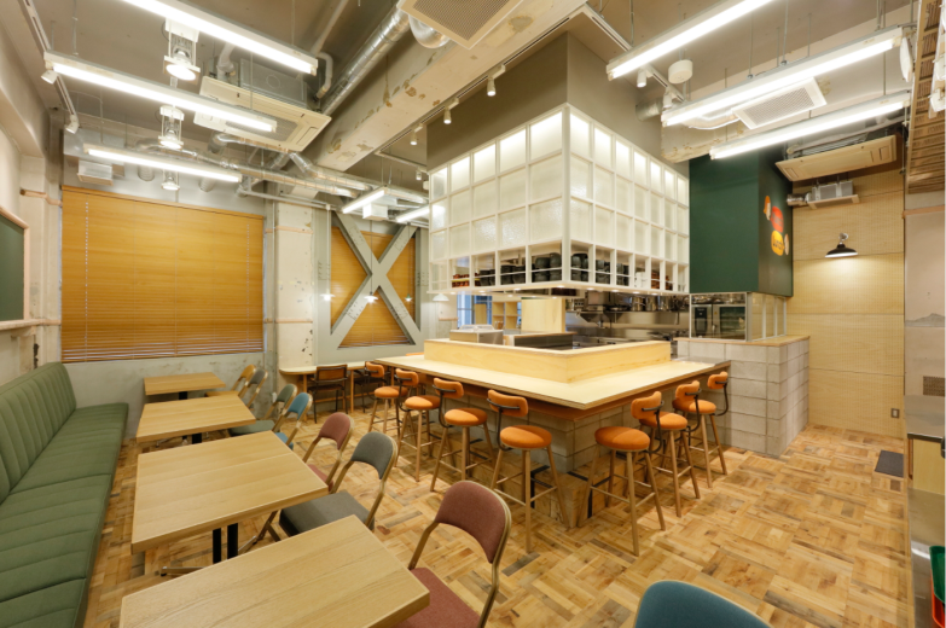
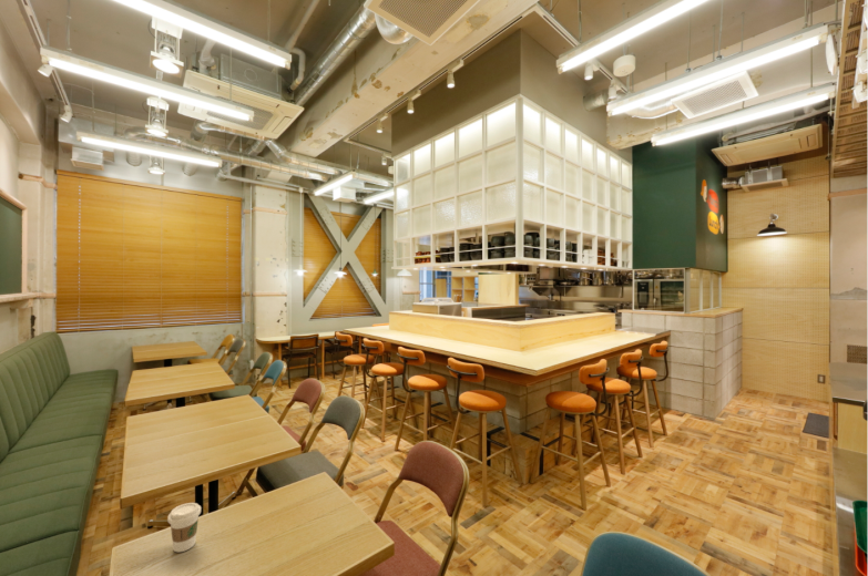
+ coffee cup (184, 526)
